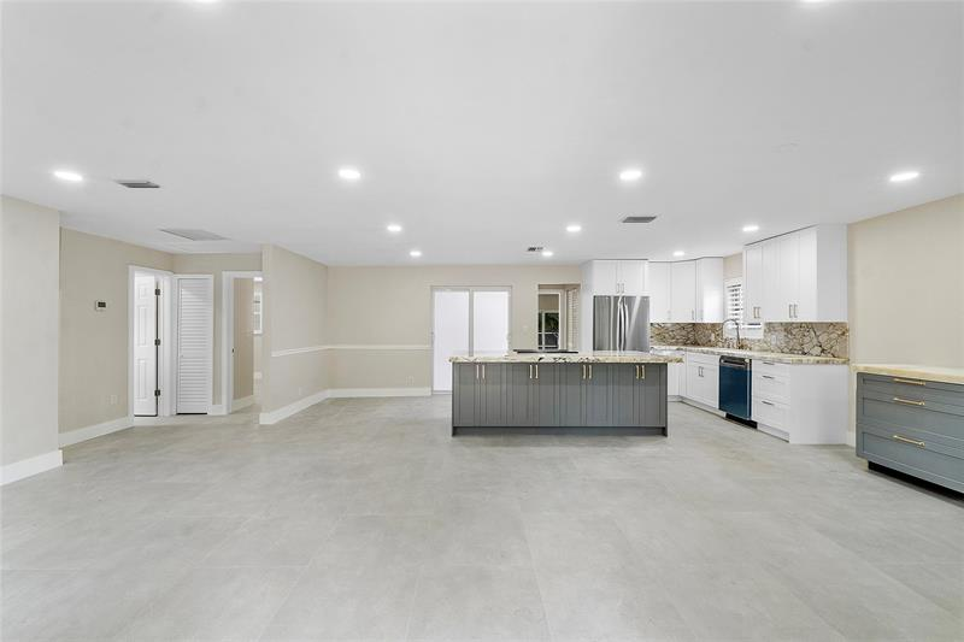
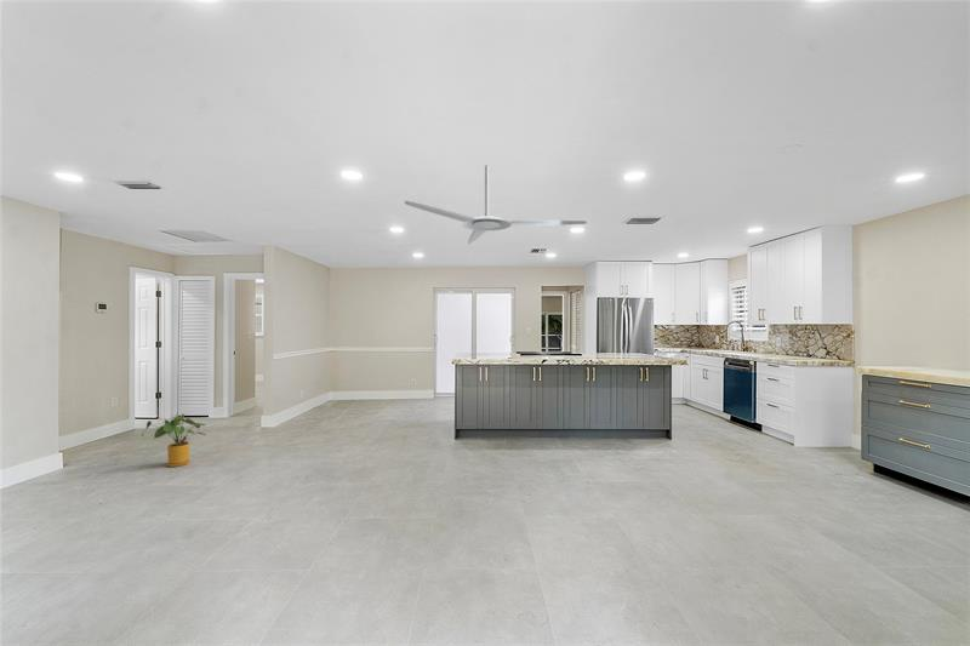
+ ceiling fan (487, 198)
+ house plant (177, 439)
